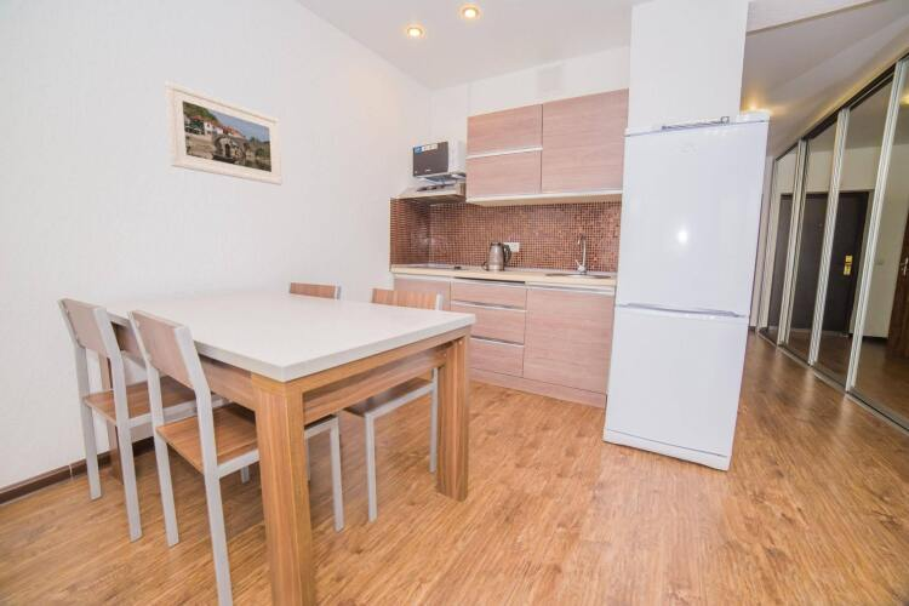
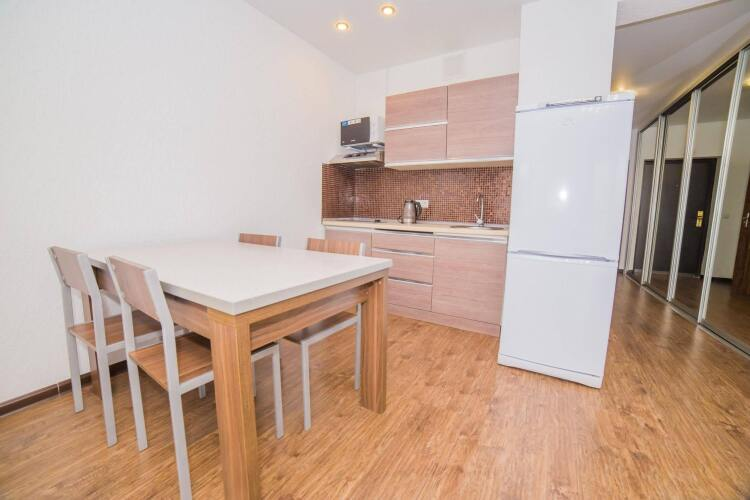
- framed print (230, 139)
